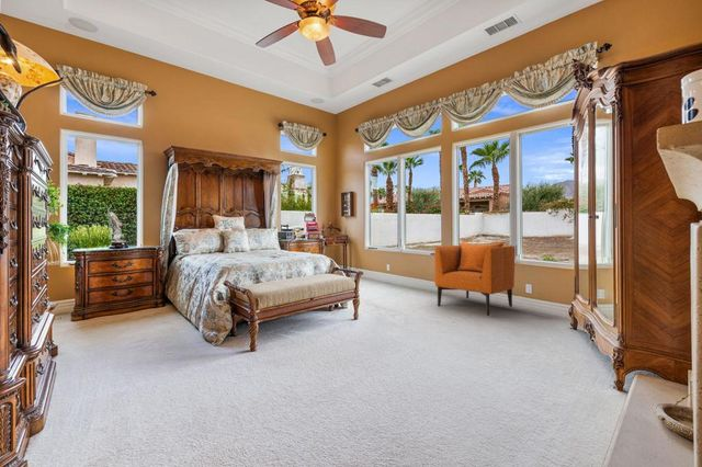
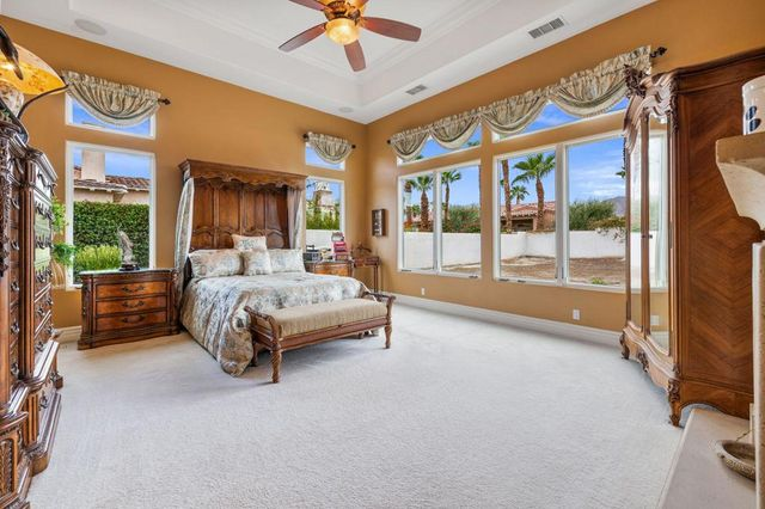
- armchair (476, 273)
